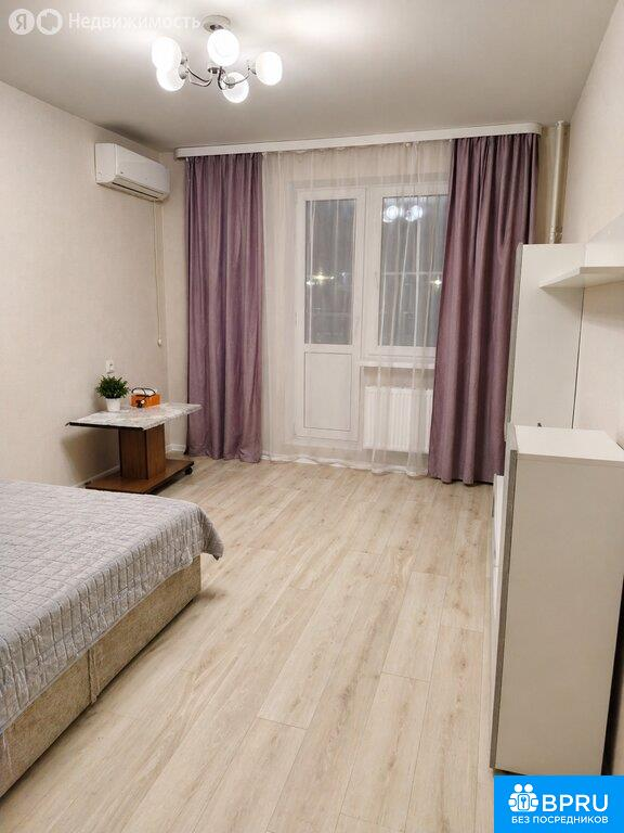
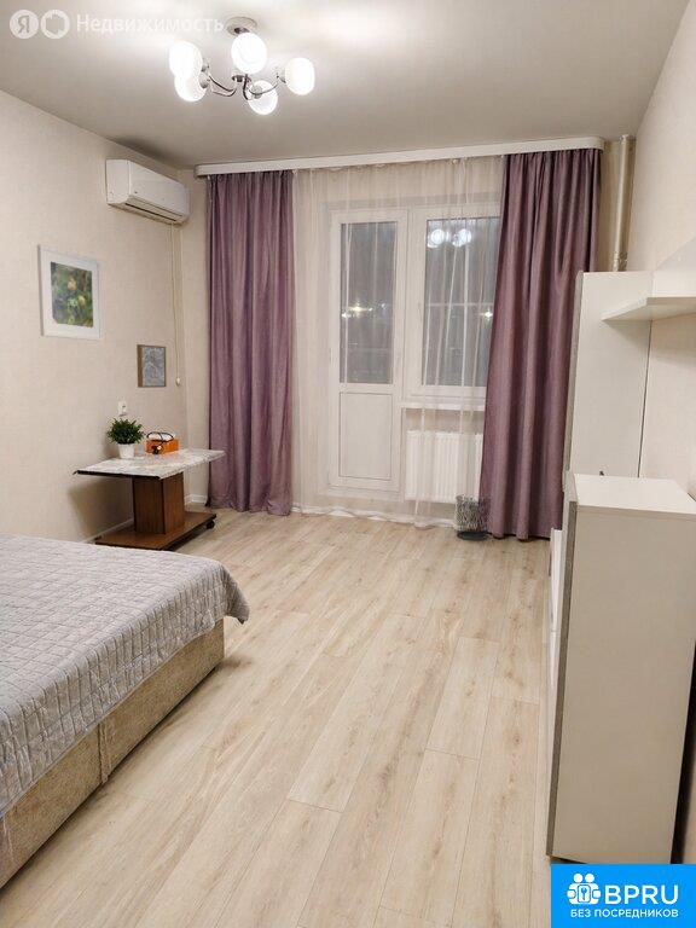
+ wall art (151, 366)
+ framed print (71, 296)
+ waste bin (472, 516)
